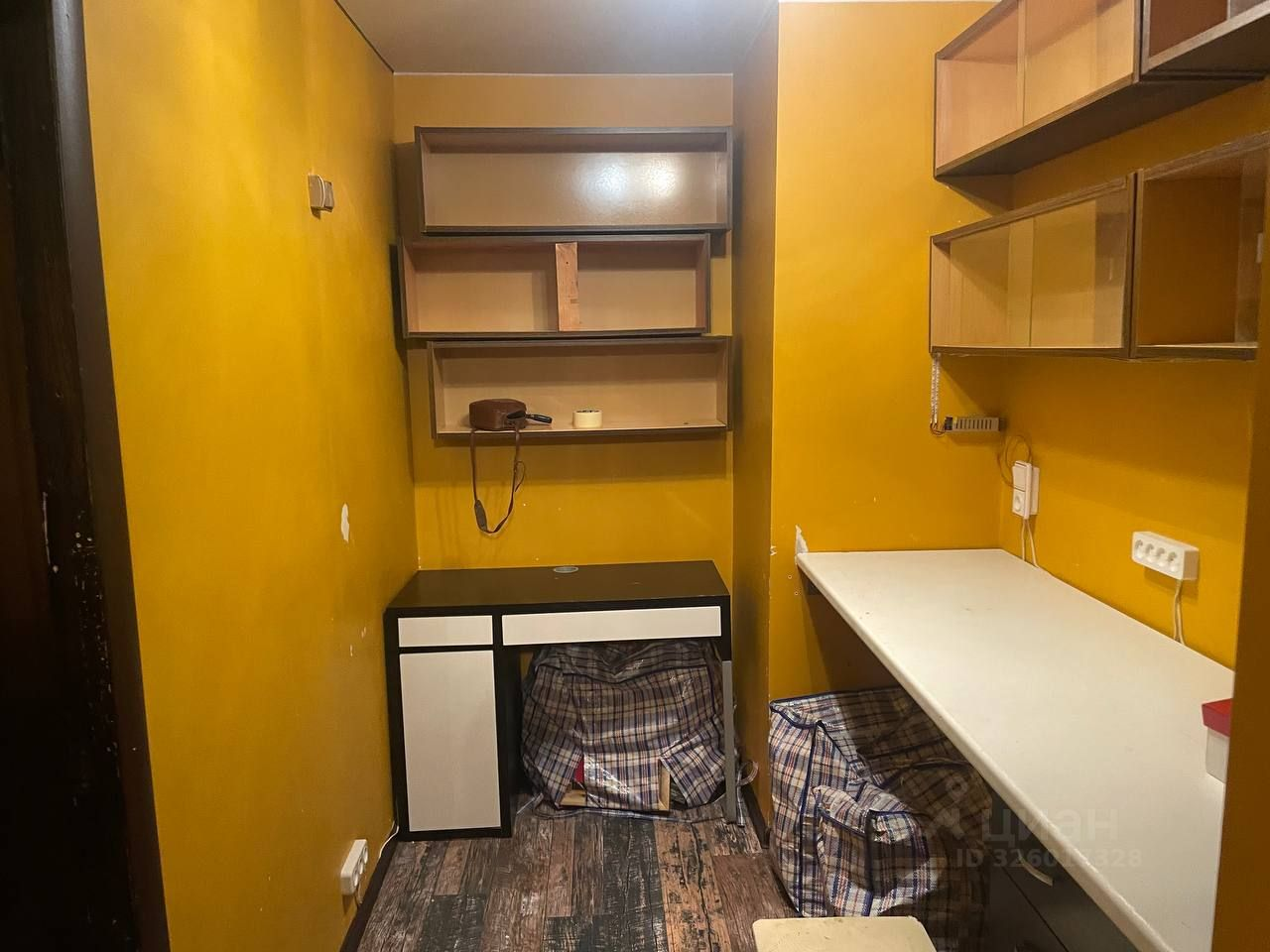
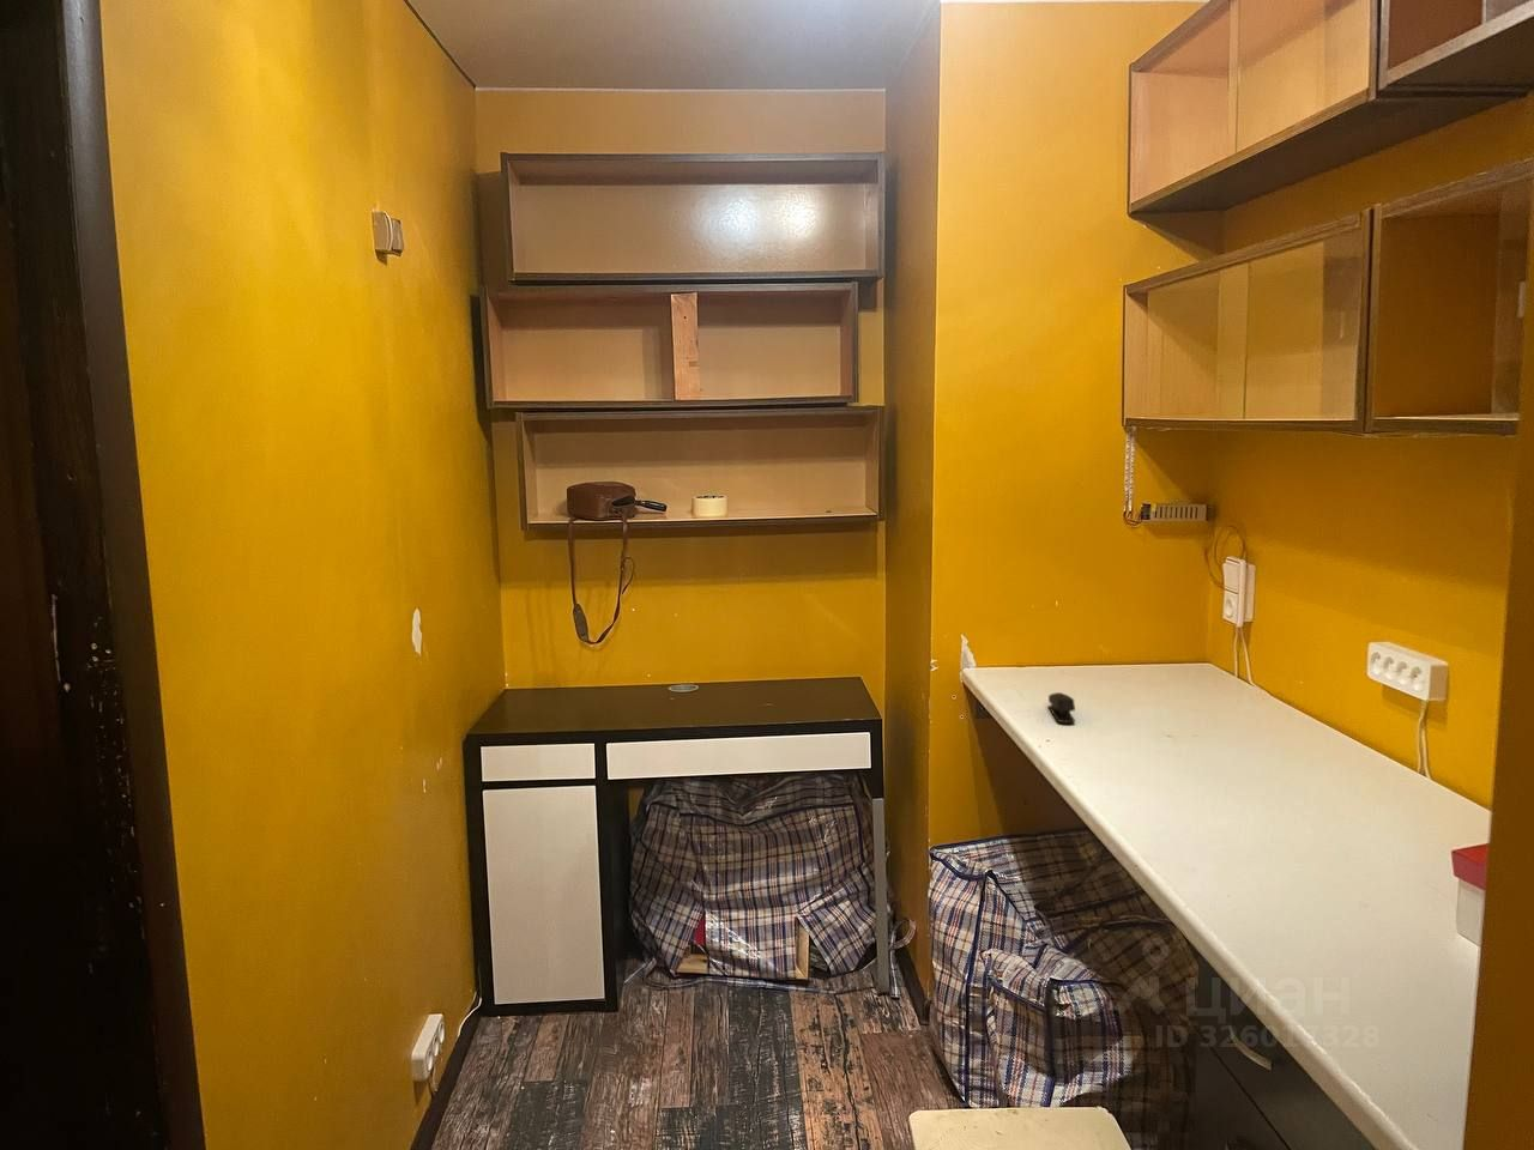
+ stapler (1061, 703)
